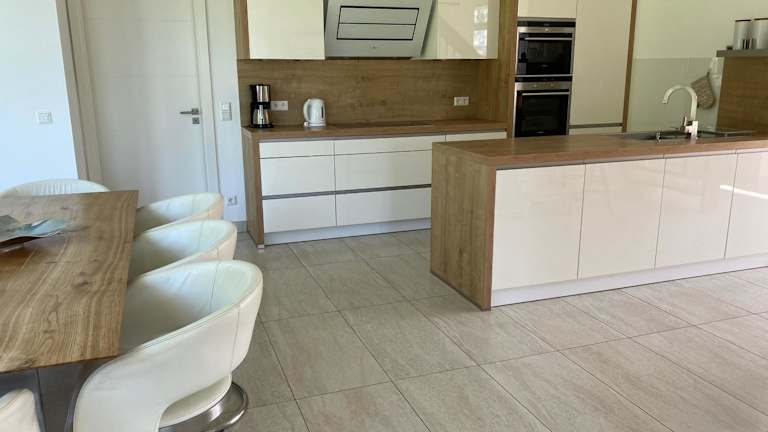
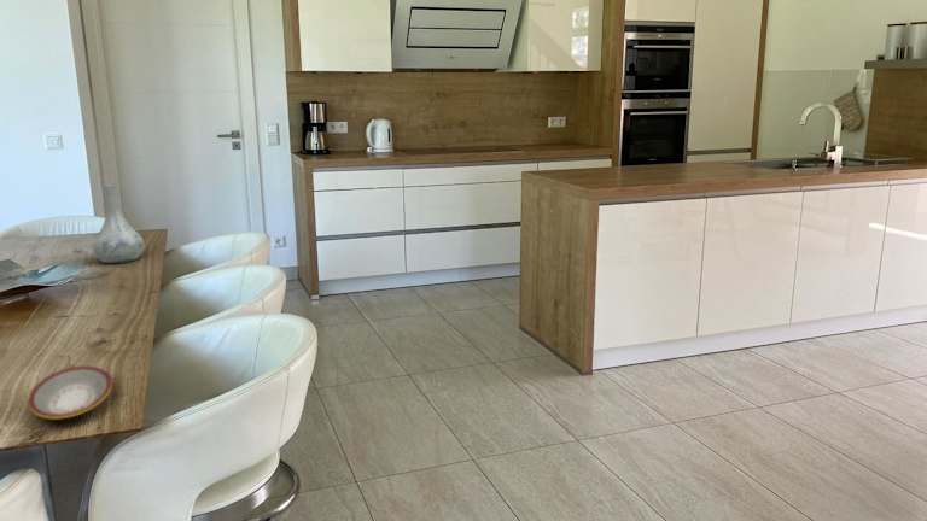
+ vase (115, 222)
+ plate (71, 394)
